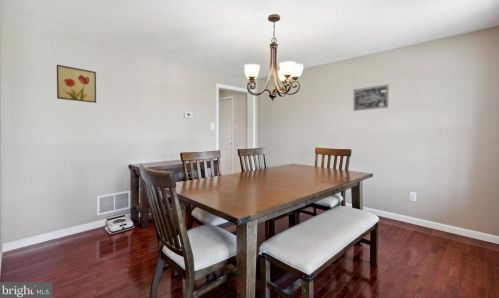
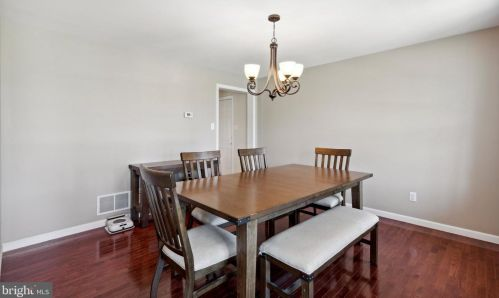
- wall art (370, 98)
- wall art (77, 84)
